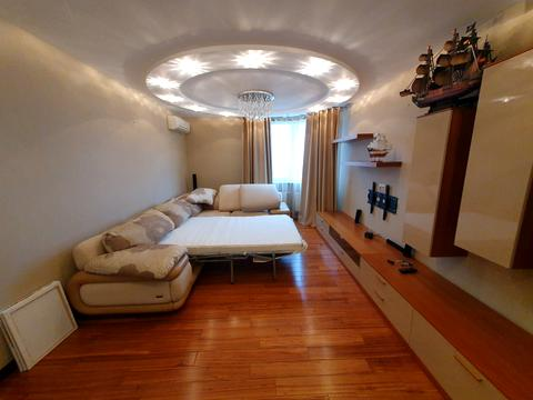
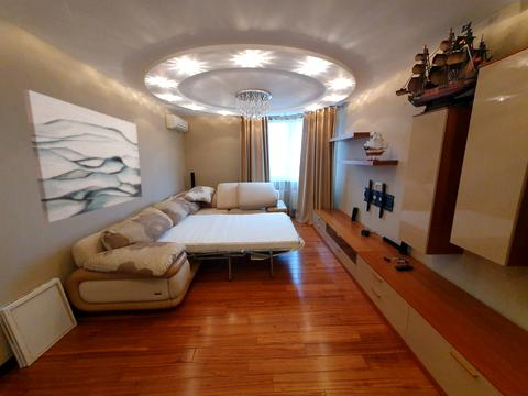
+ wall art (101, 161)
